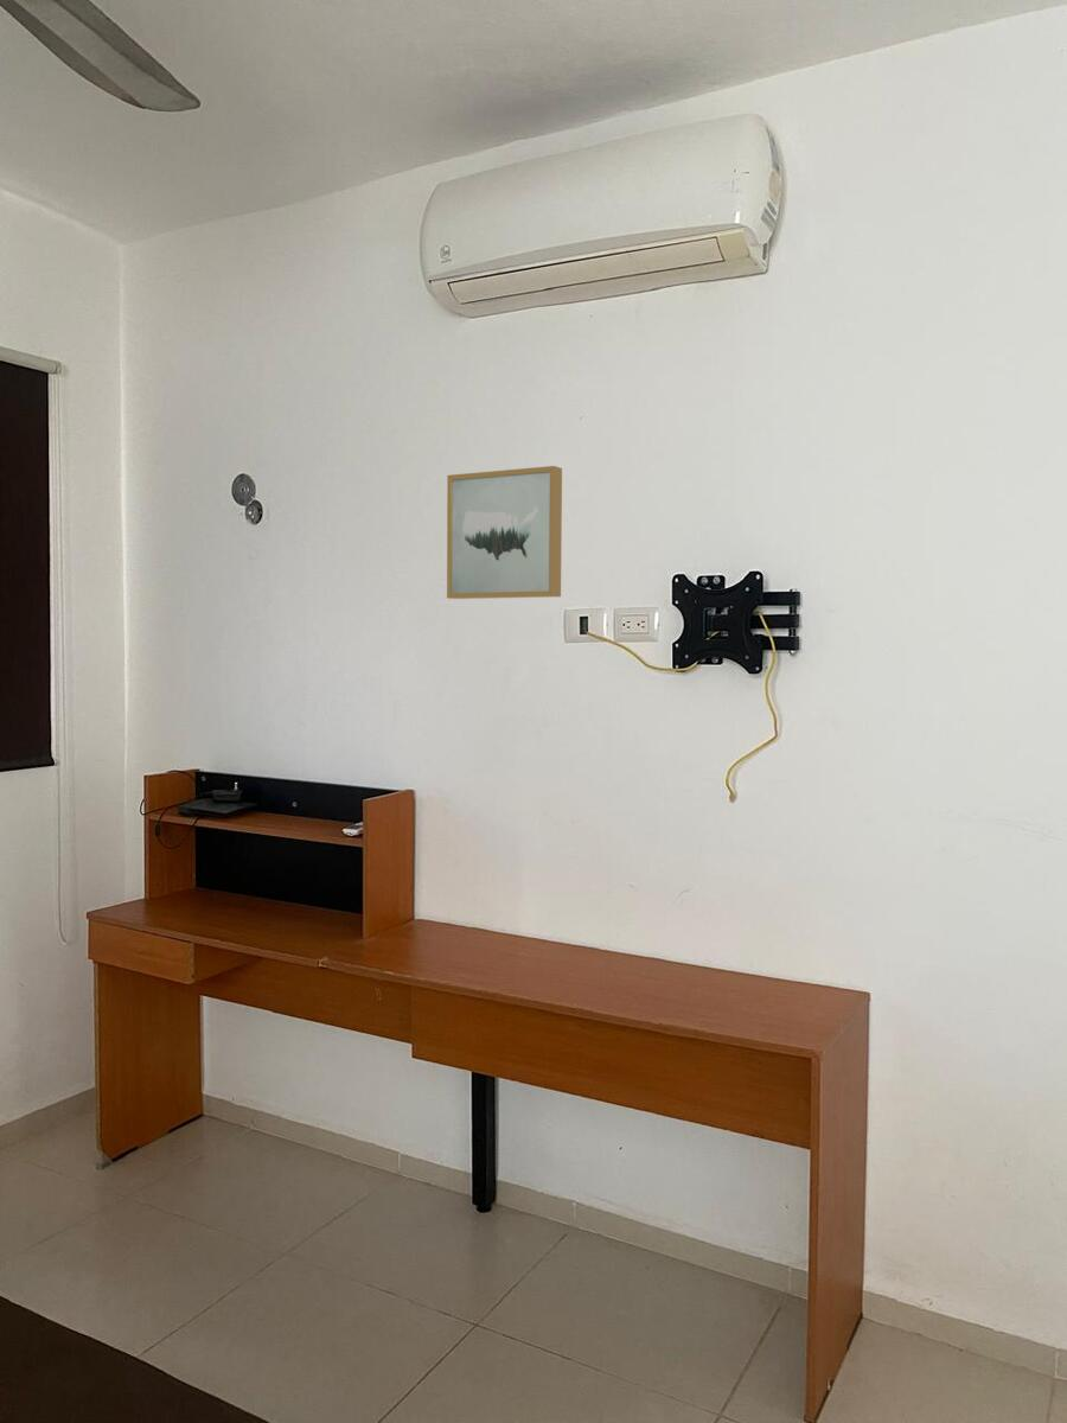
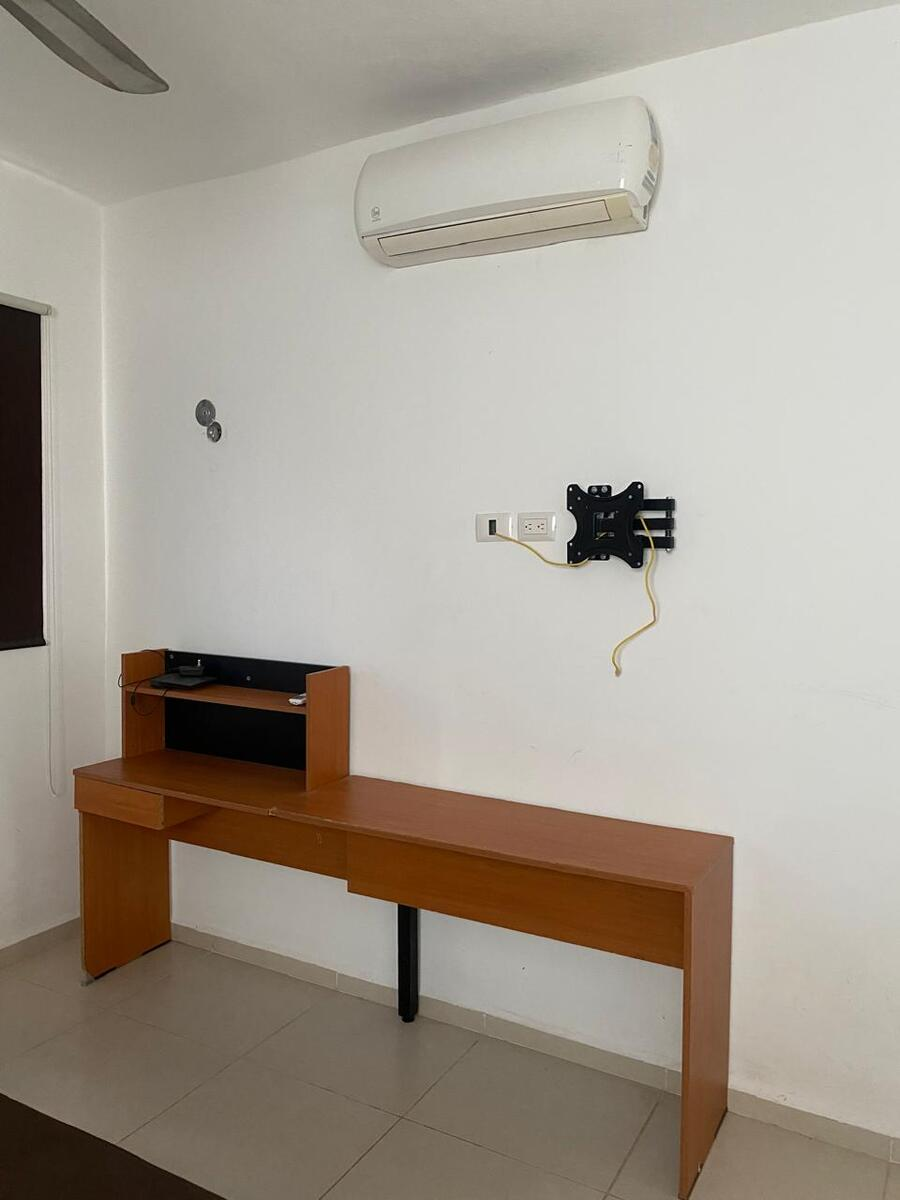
- wall art (503, 535)
